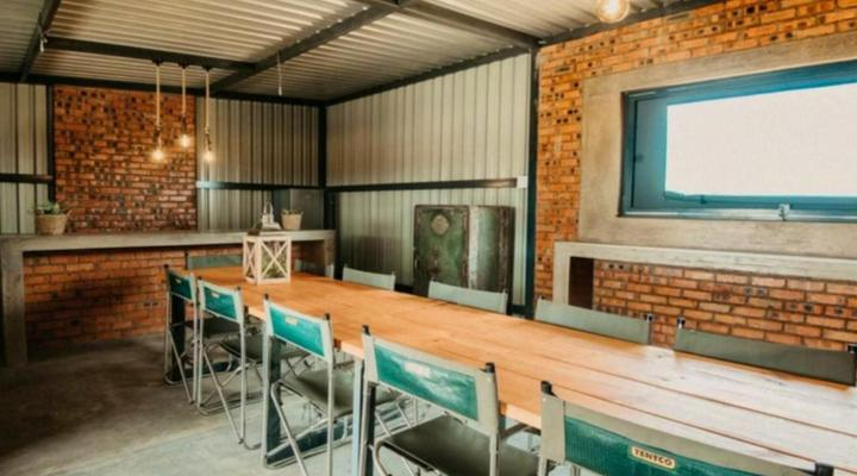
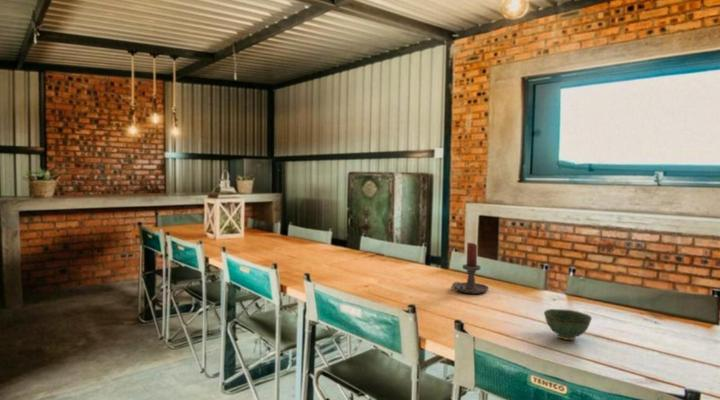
+ bowl (566, 326)
+ candle holder (468, 267)
